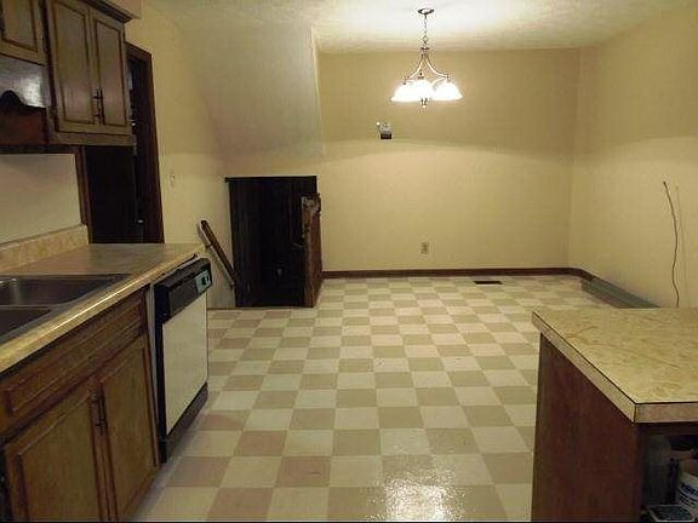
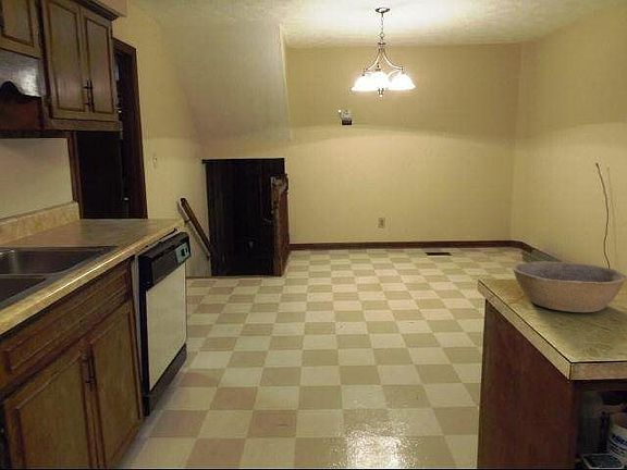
+ bowl (566, 286)
